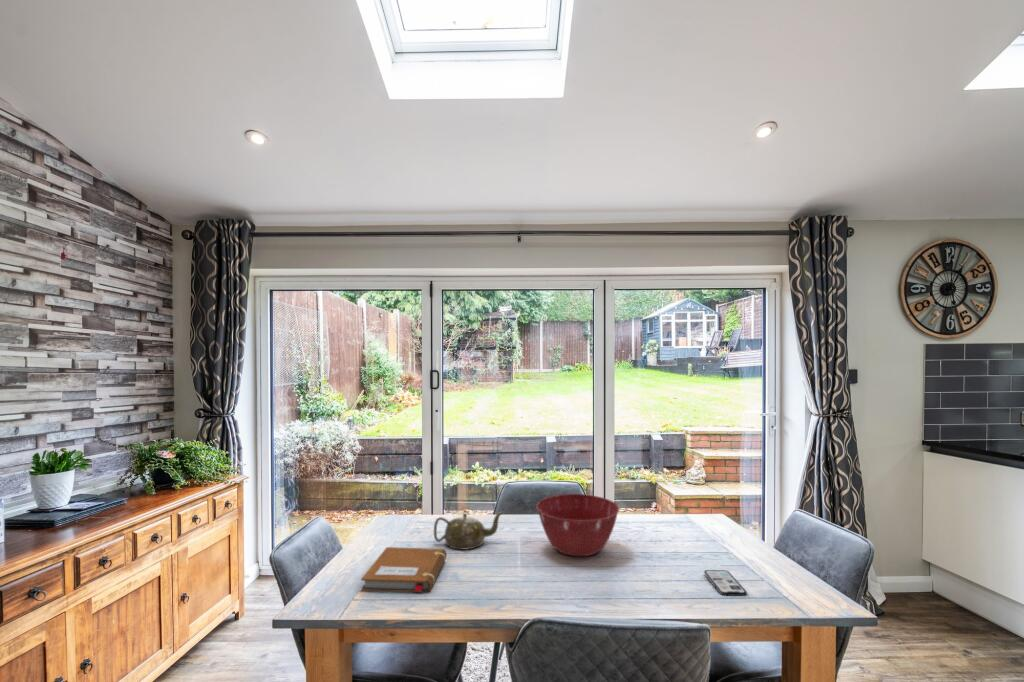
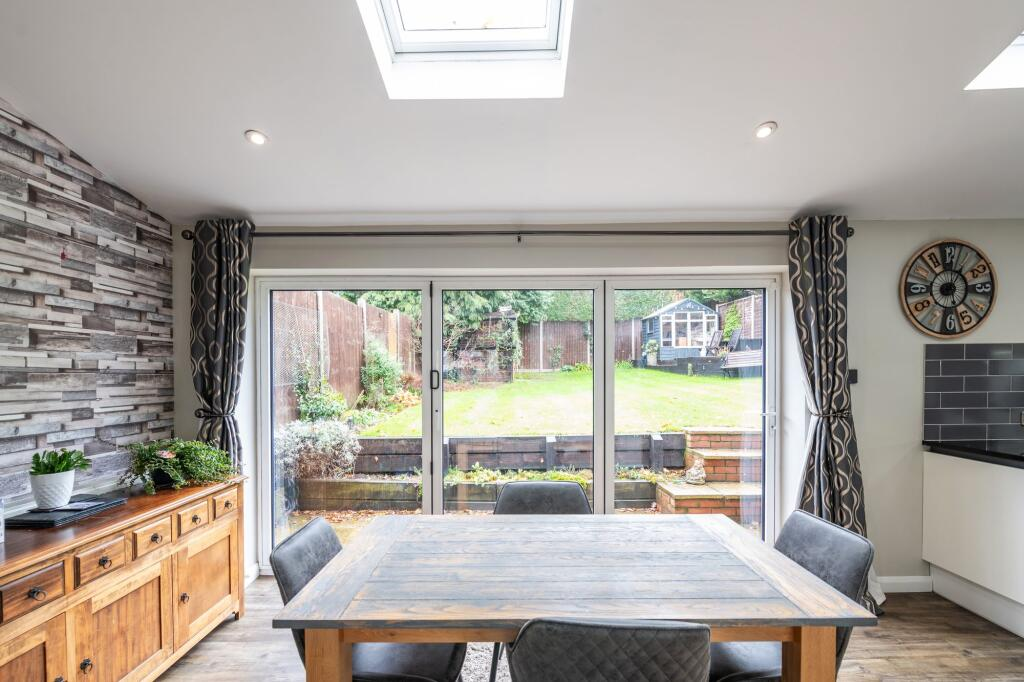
- notebook (406, 569)
- mixing bowl (577, 527)
- teapot (468, 527)
- phone case (724, 582)
